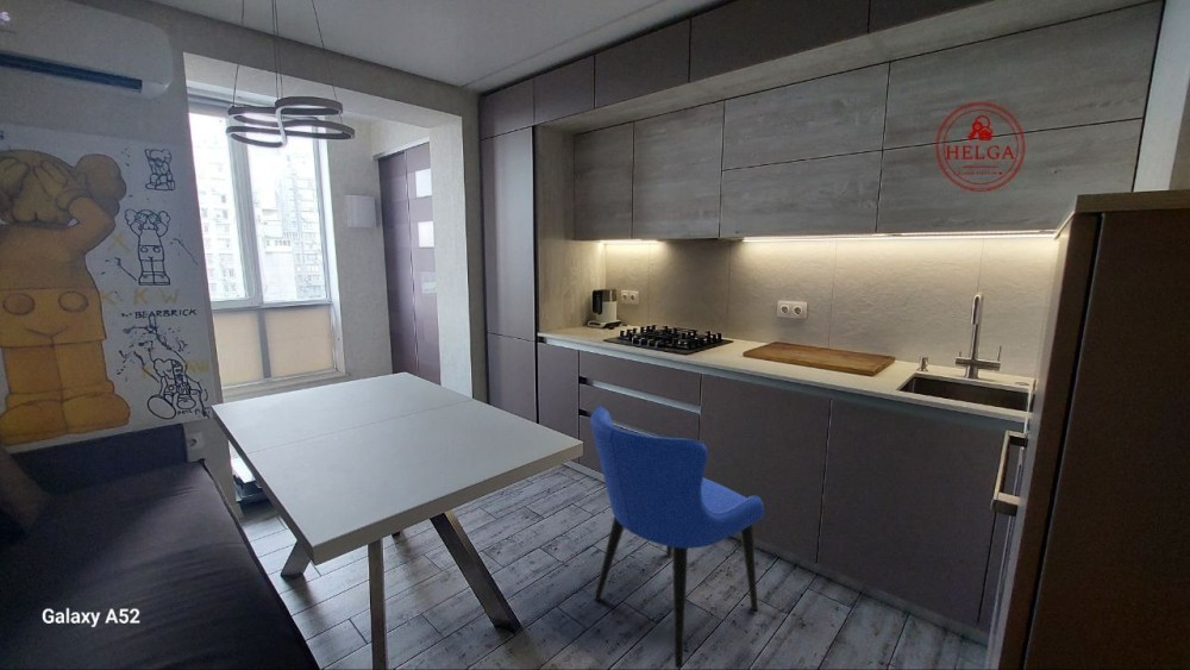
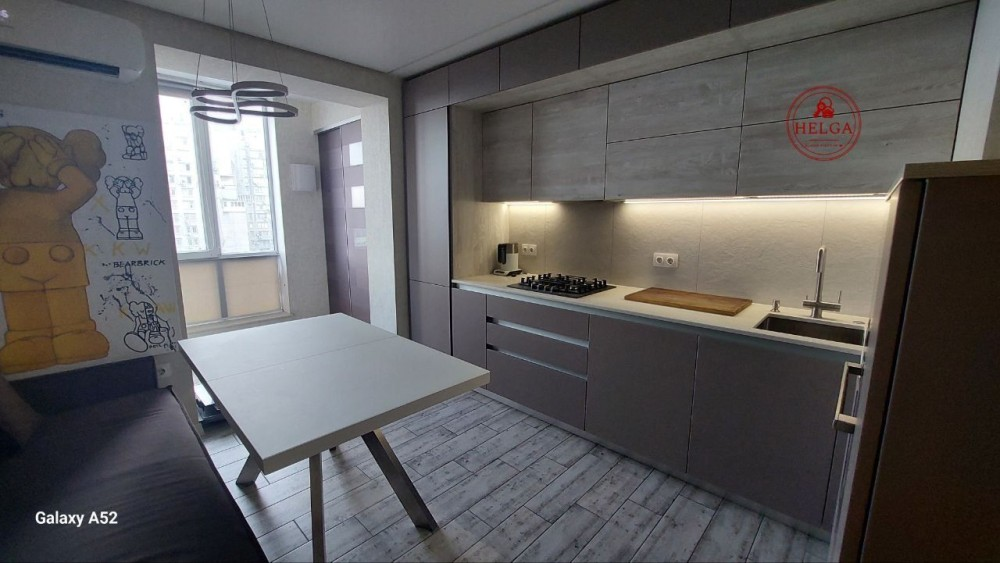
- dining chair (676, 509)
